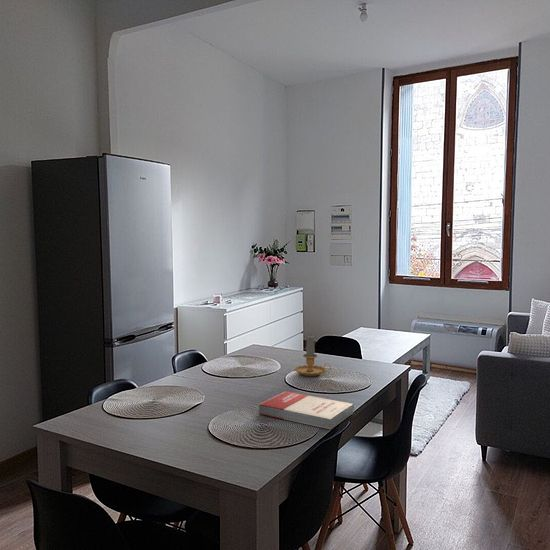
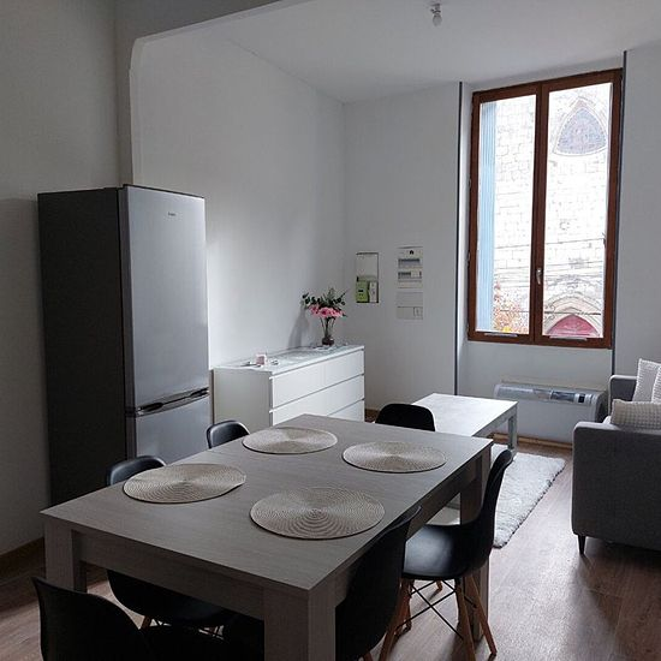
- book (306, 408)
- candle (313, 354)
